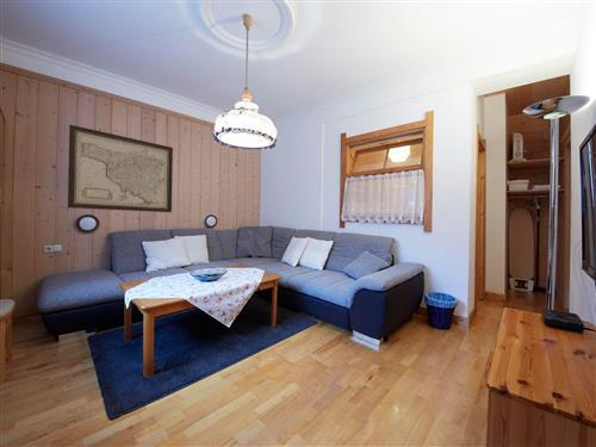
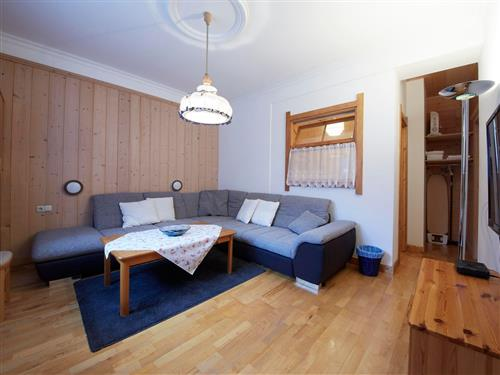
- wall art (126, 173)
